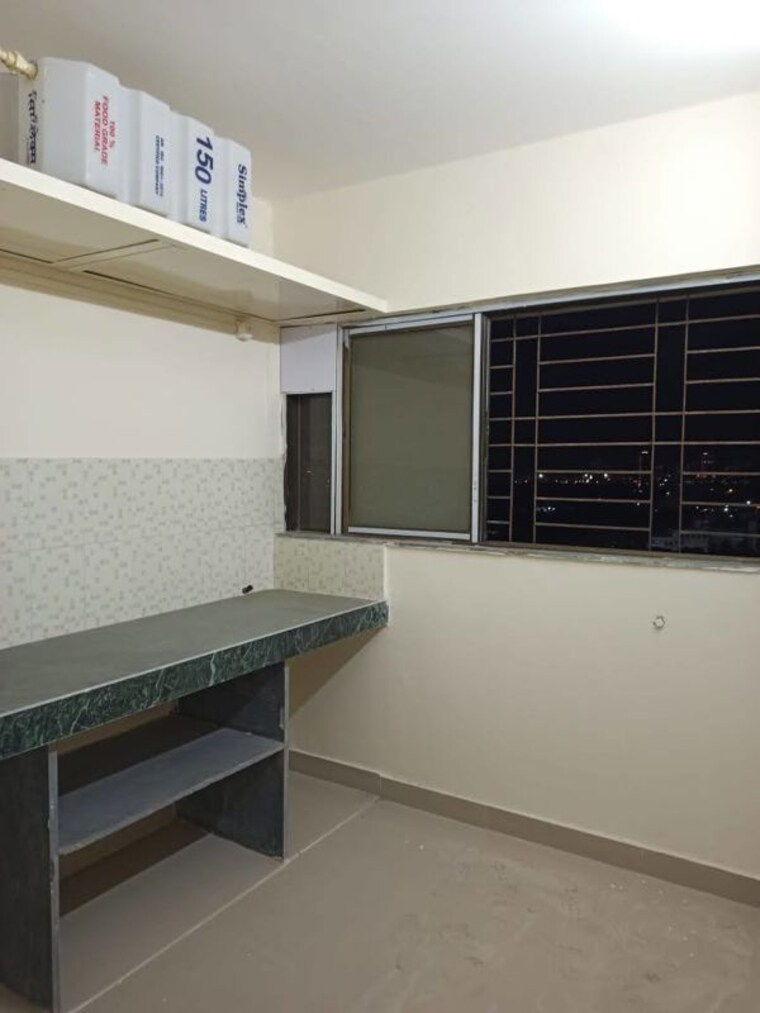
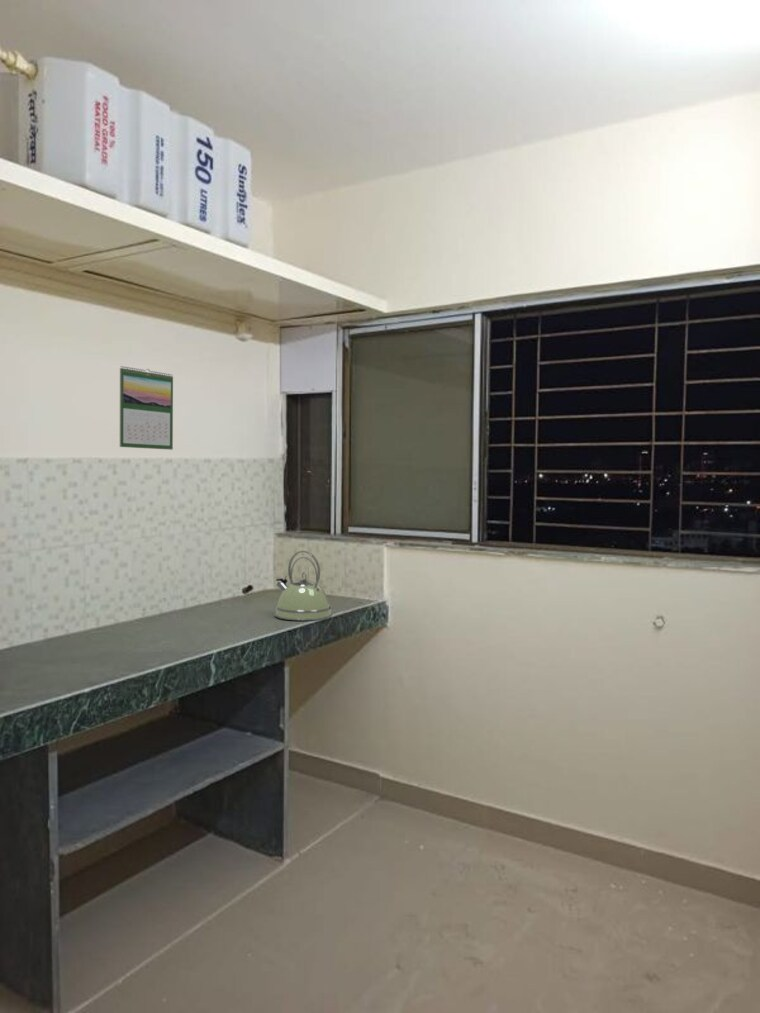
+ calendar (147, 408)
+ kettle (300, 582)
